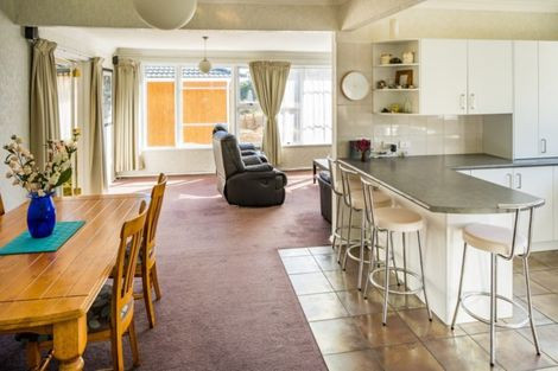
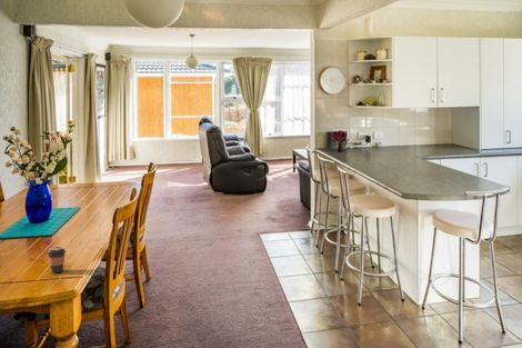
+ coffee cup (57, 259)
